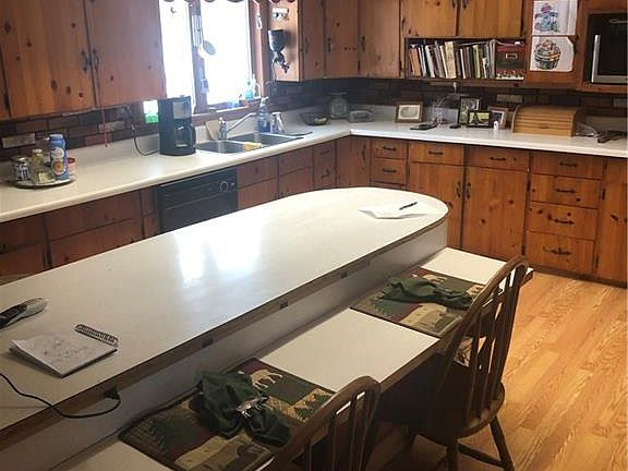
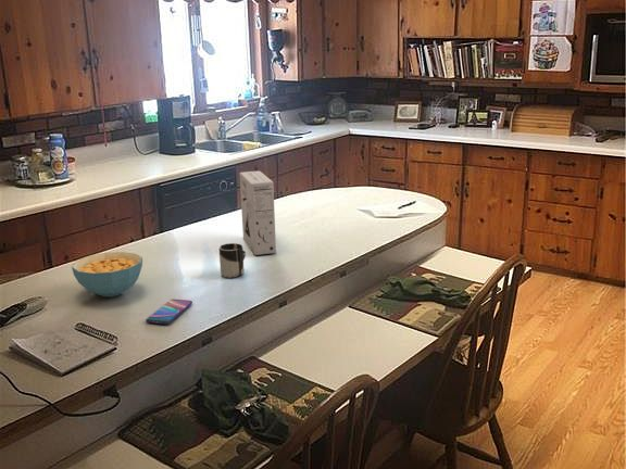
+ cereal box (256, 212)
+ cereal bowl (109, 277)
+ cup (234, 258)
+ smartphone (170, 310)
